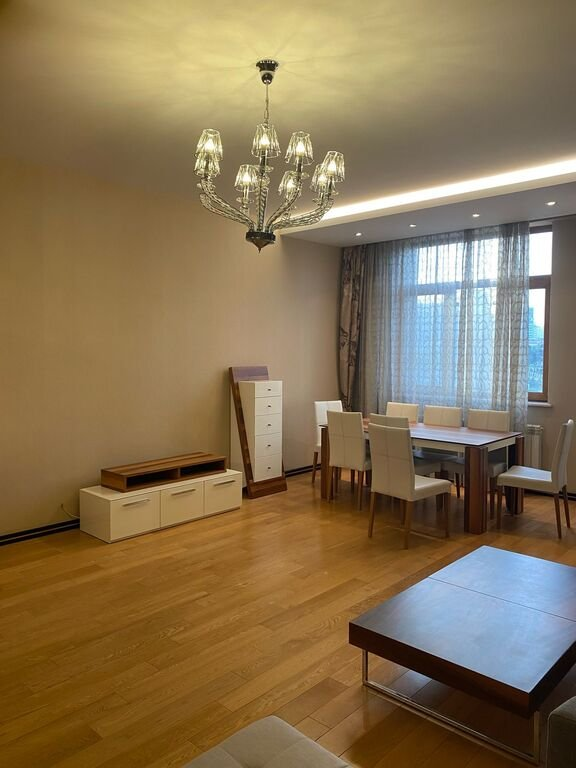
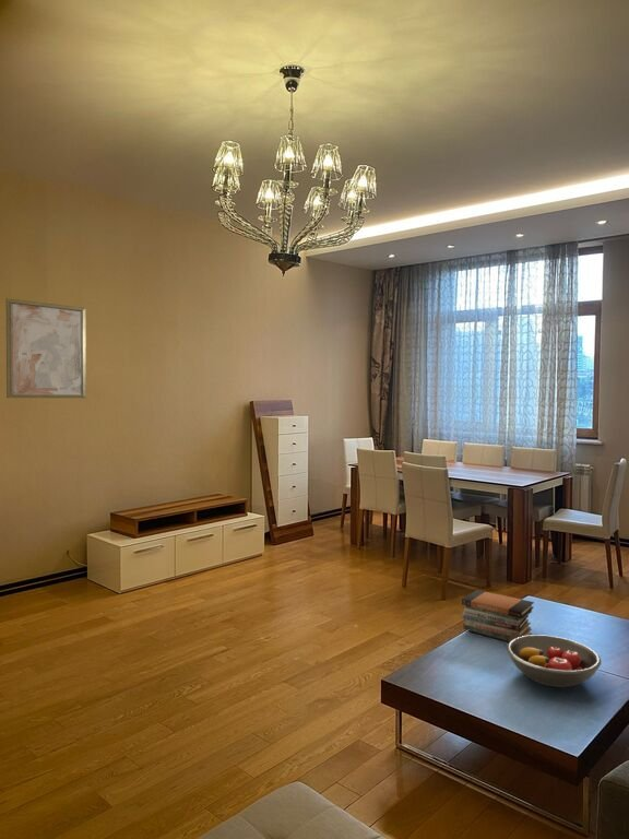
+ wall art (48, 351)
+ book stack (496, 615)
+ fruit bowl (551, 661)
